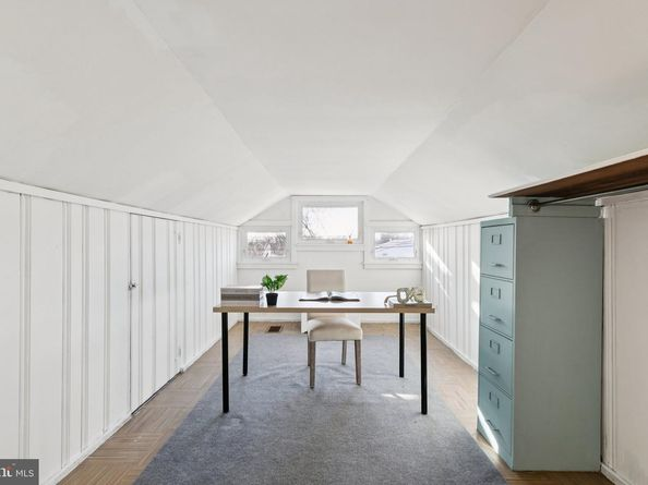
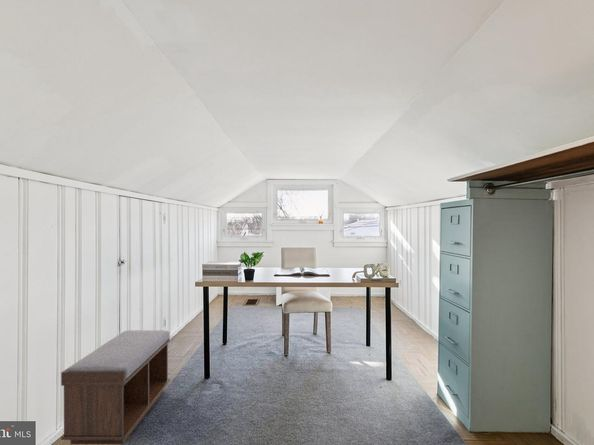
+ bench (124, 379)
